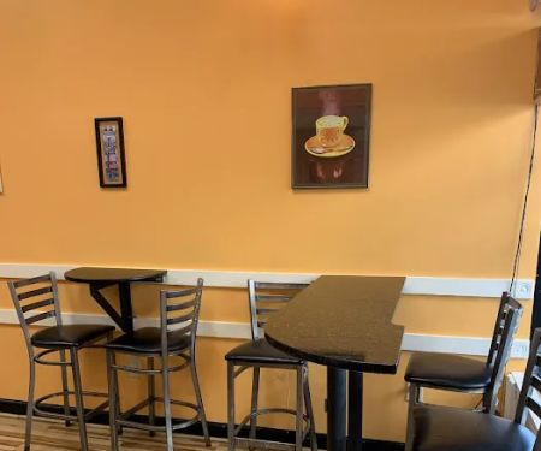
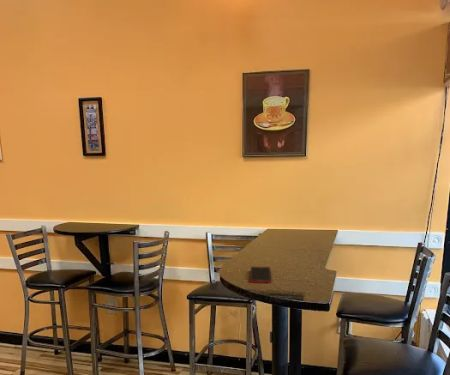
+ cell phone (260, 274)
